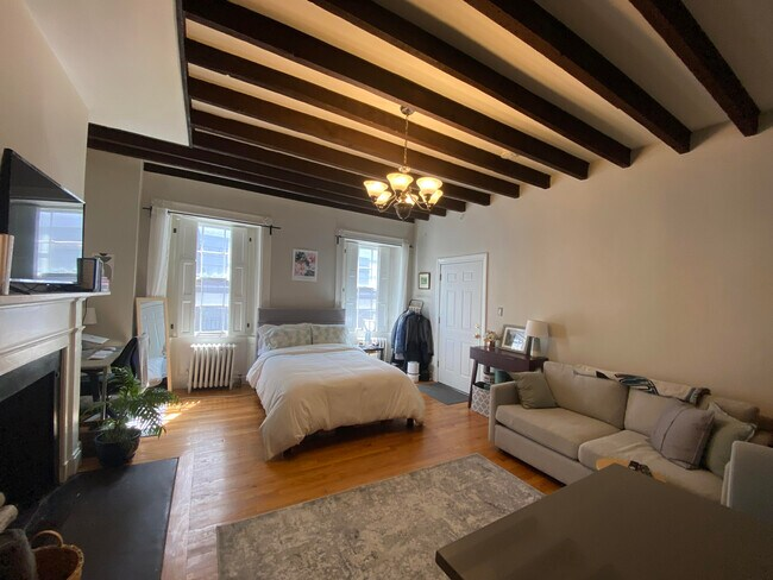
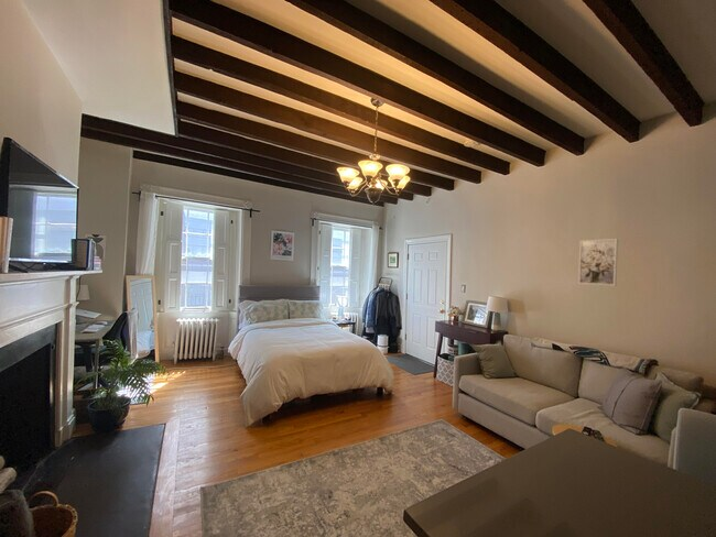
+ wall art (597, 262)
